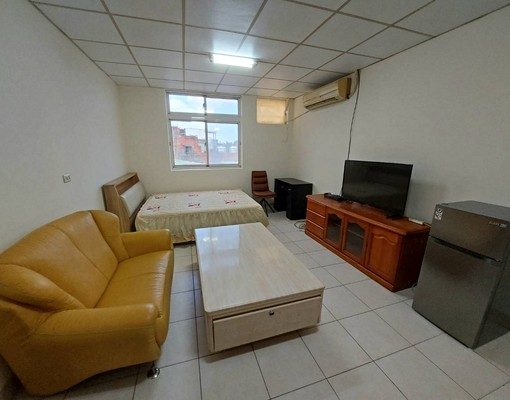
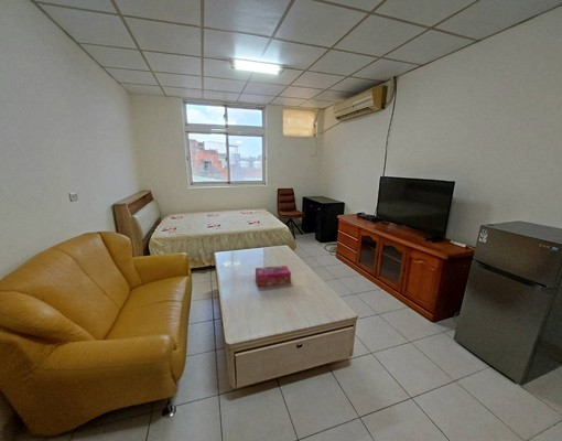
+ tissue box (272, 275)
